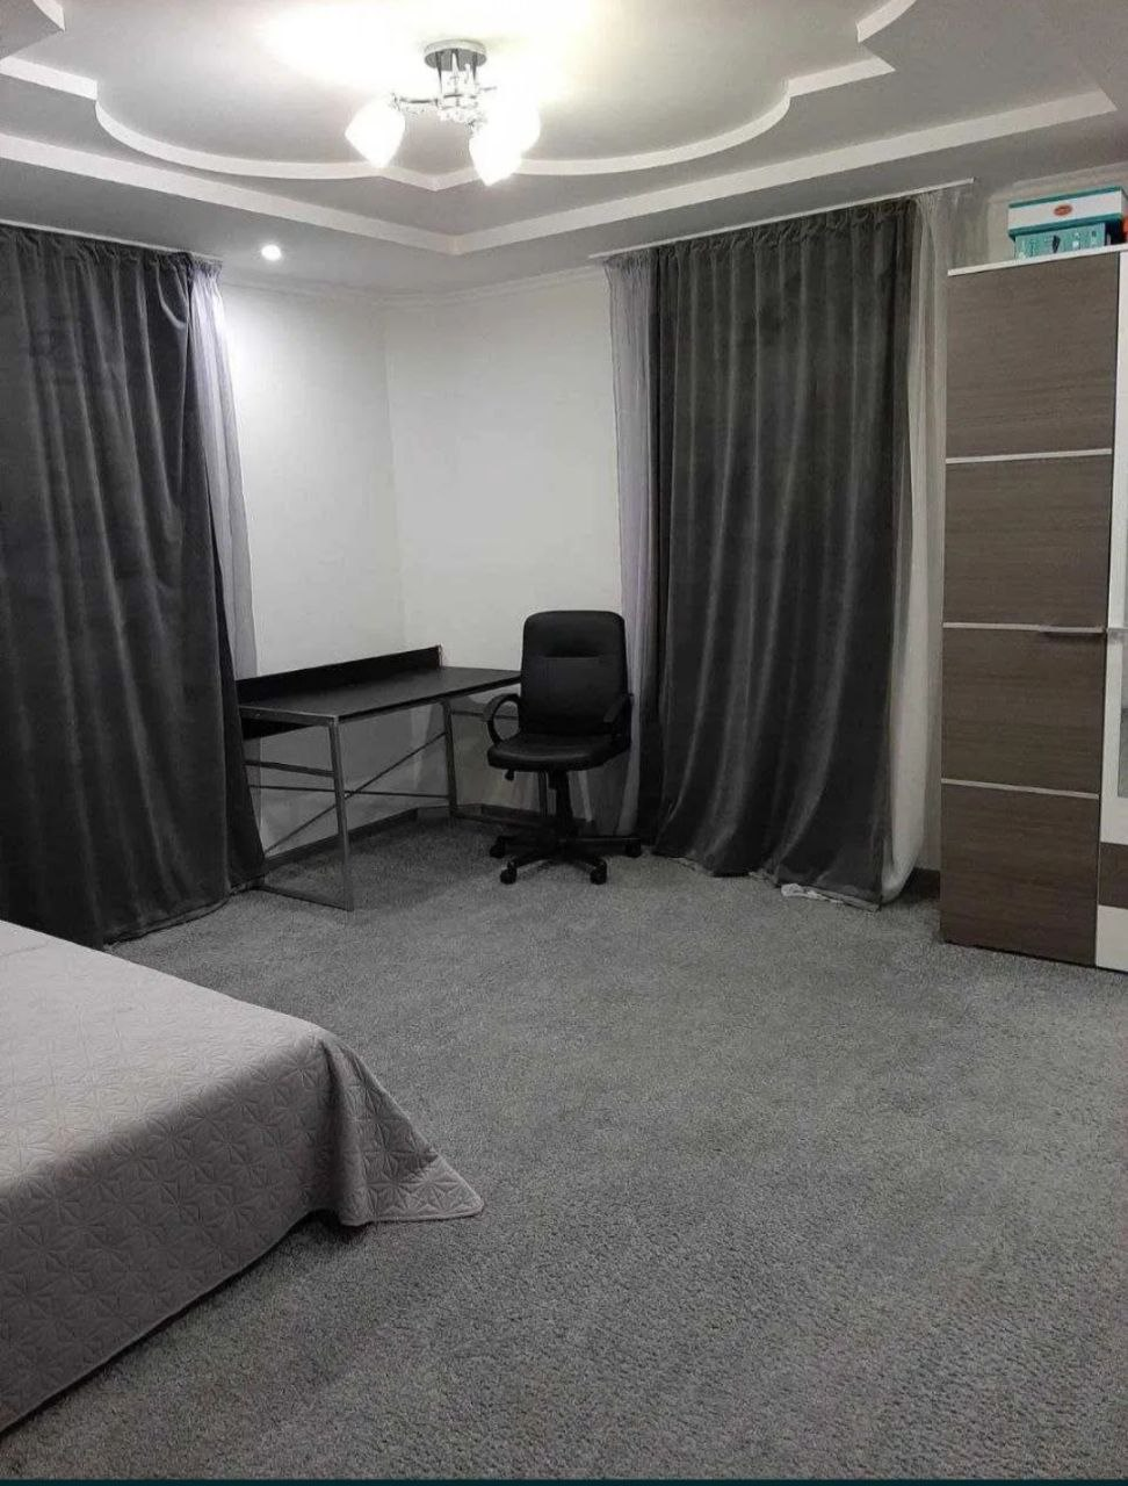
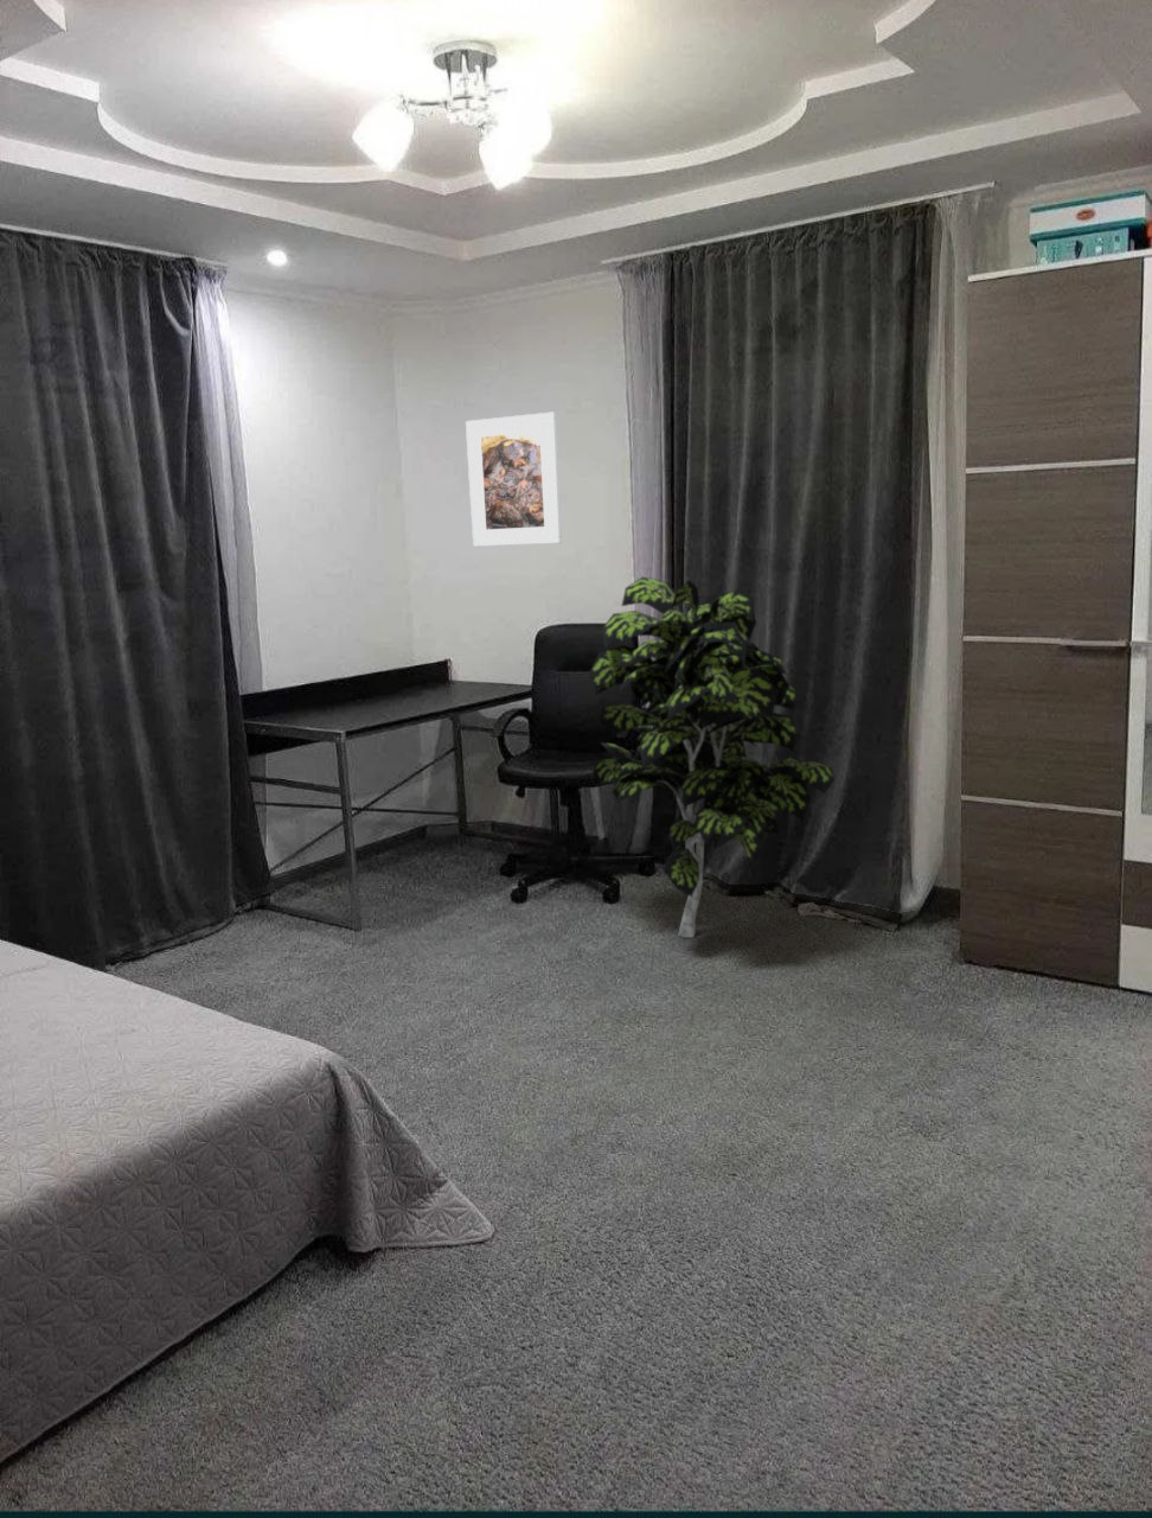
+ indoor plant (705, 760)
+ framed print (512, 482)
